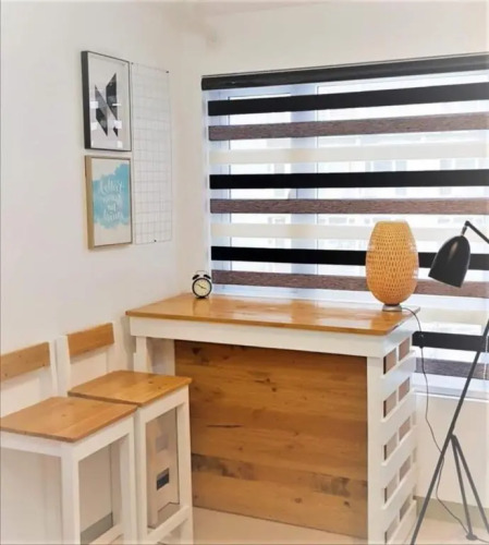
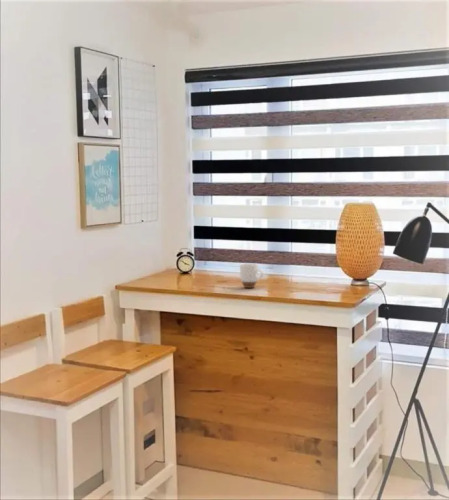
+ mug (252, 276)
